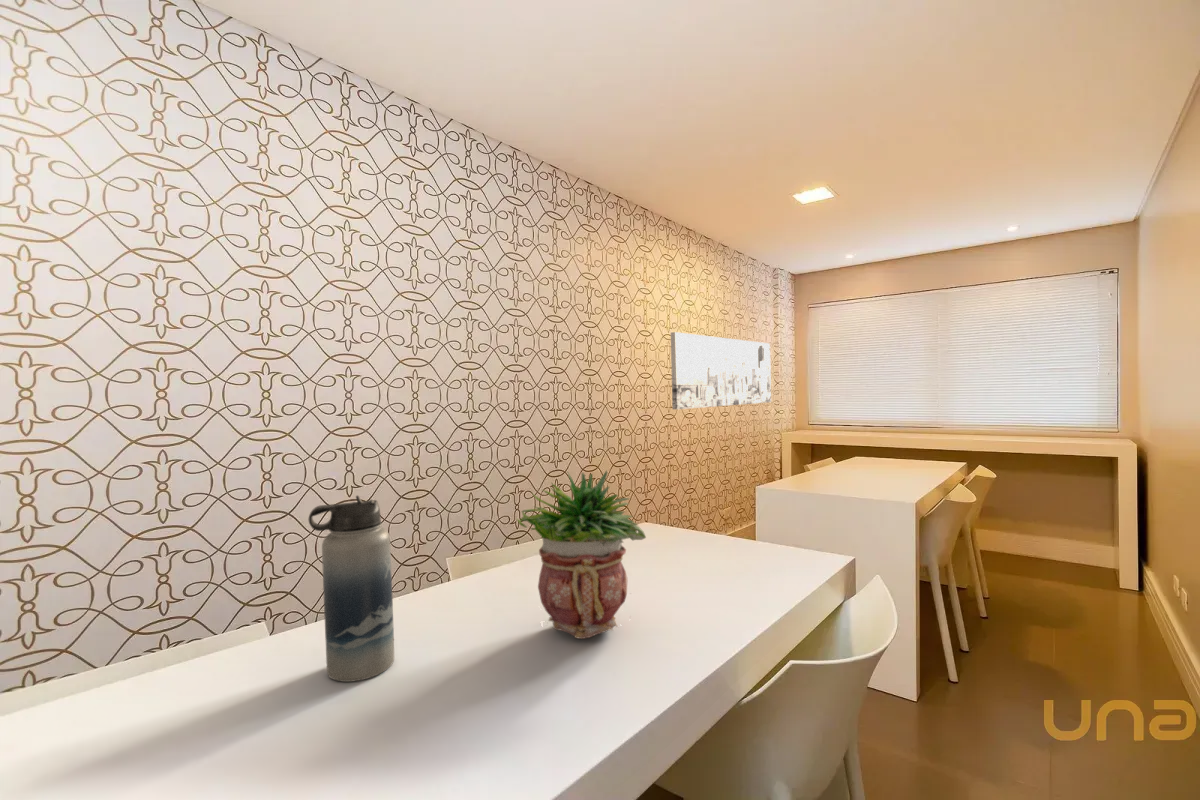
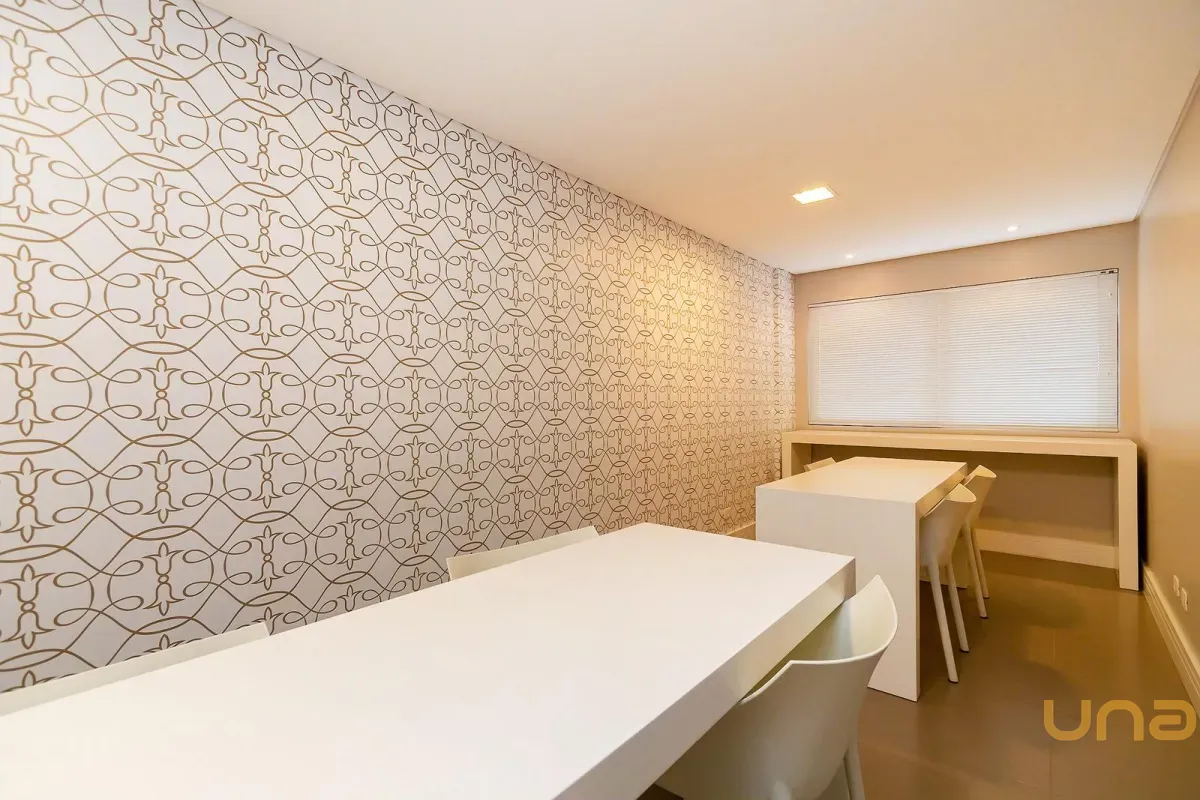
- wall art (727, 372)
- potted plant (581, 547)
- water bottle (353, 581)
